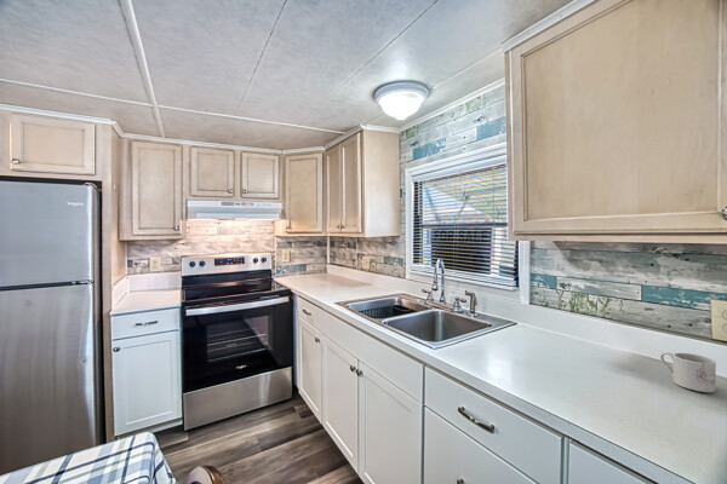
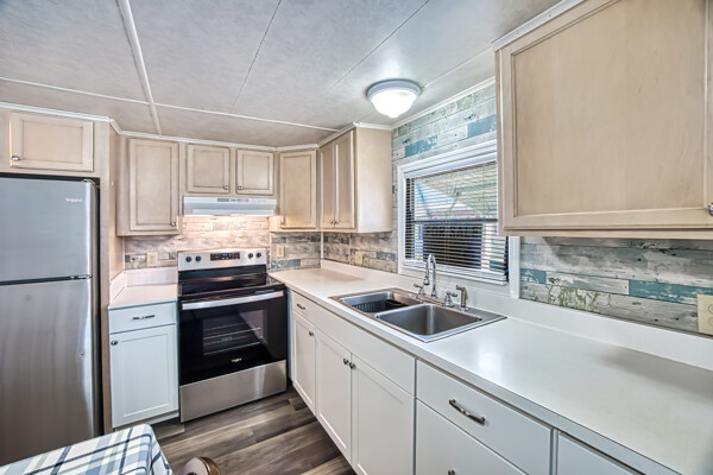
- mug (686, 369)
